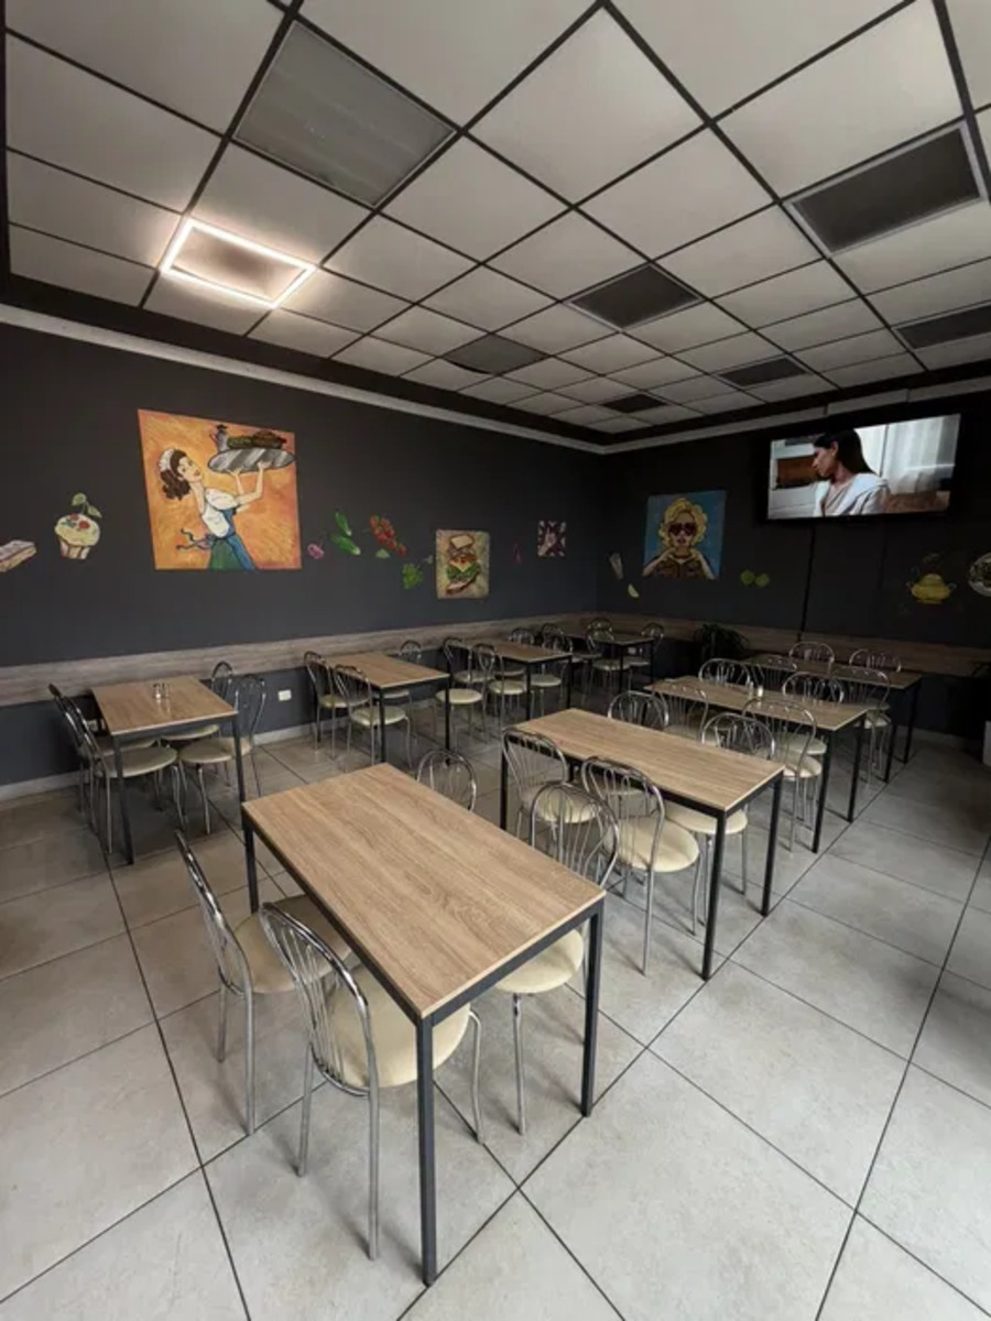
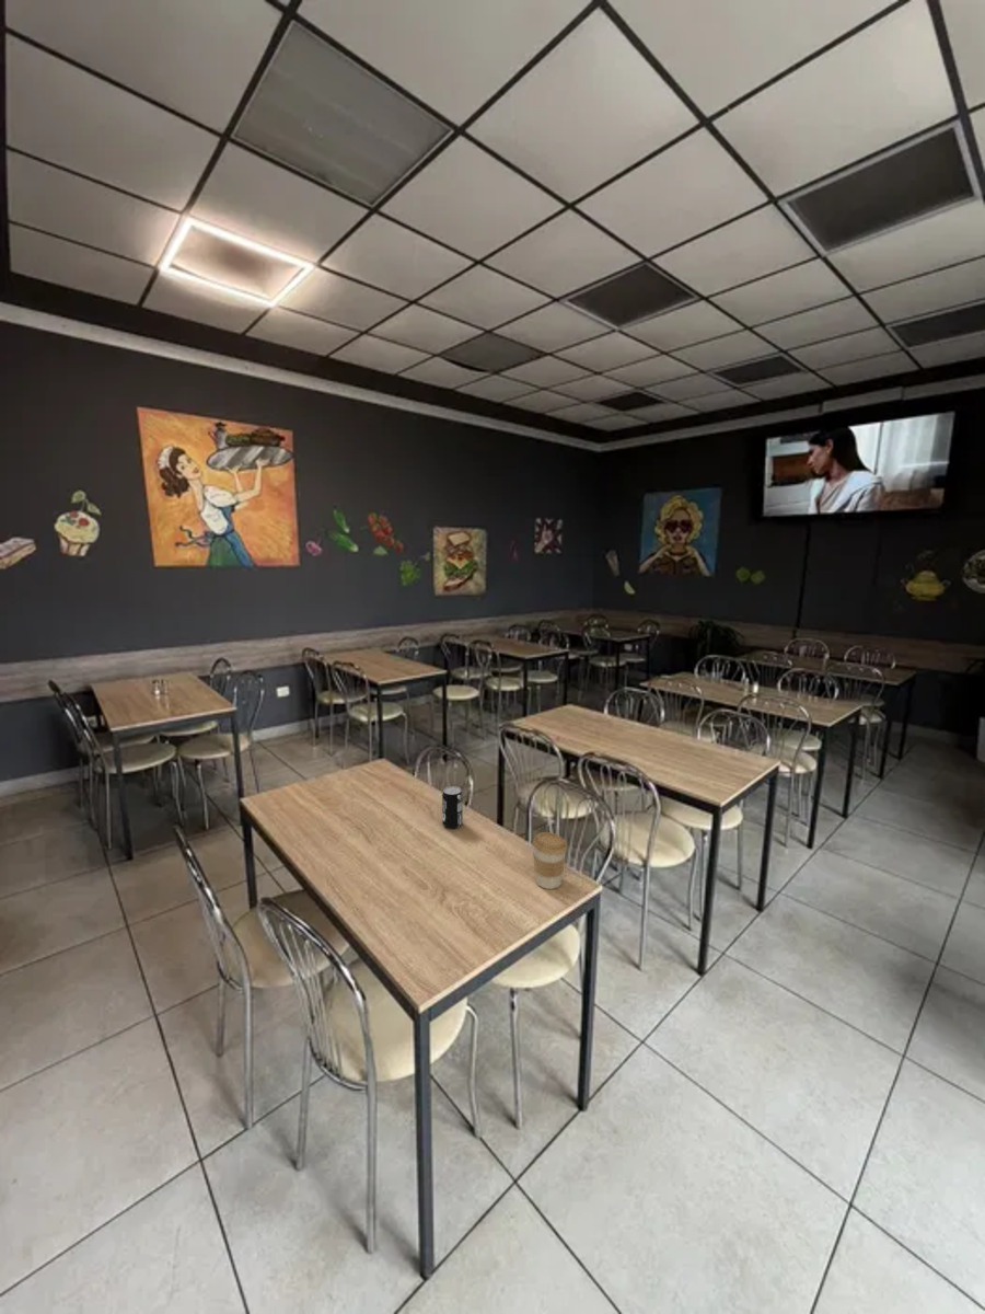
+ beverage can (452, 807)
+ coffee cup (549, 858)
